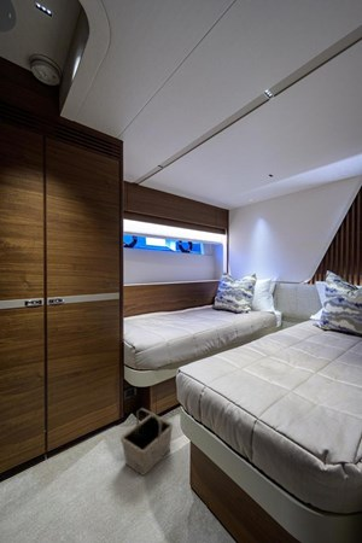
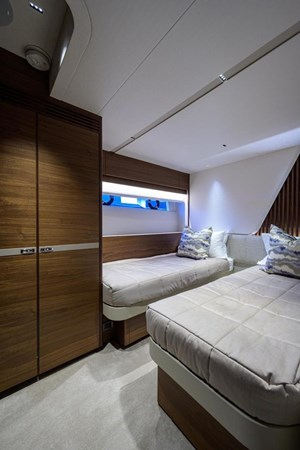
- basket (147, 433)
